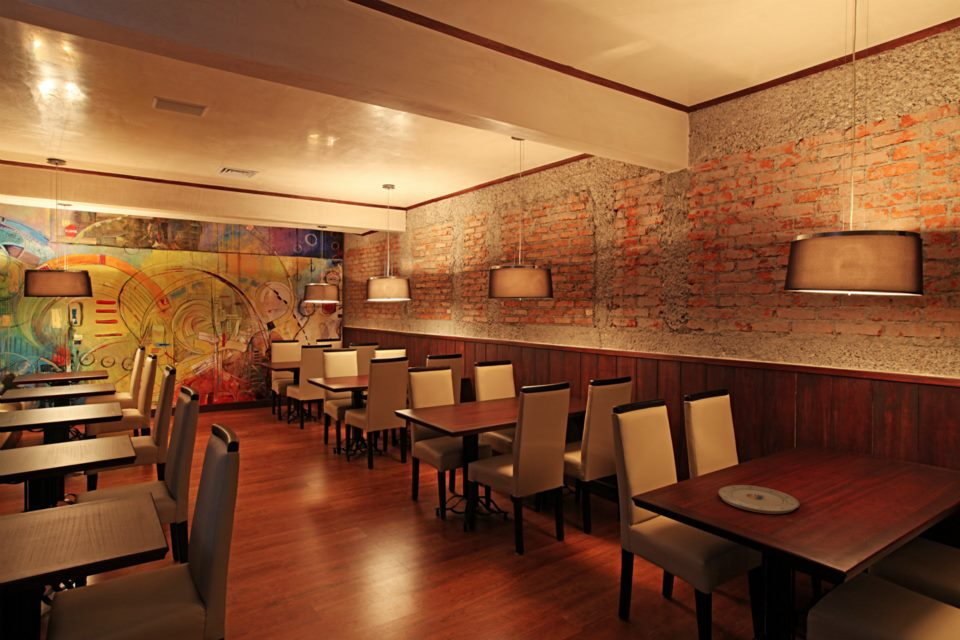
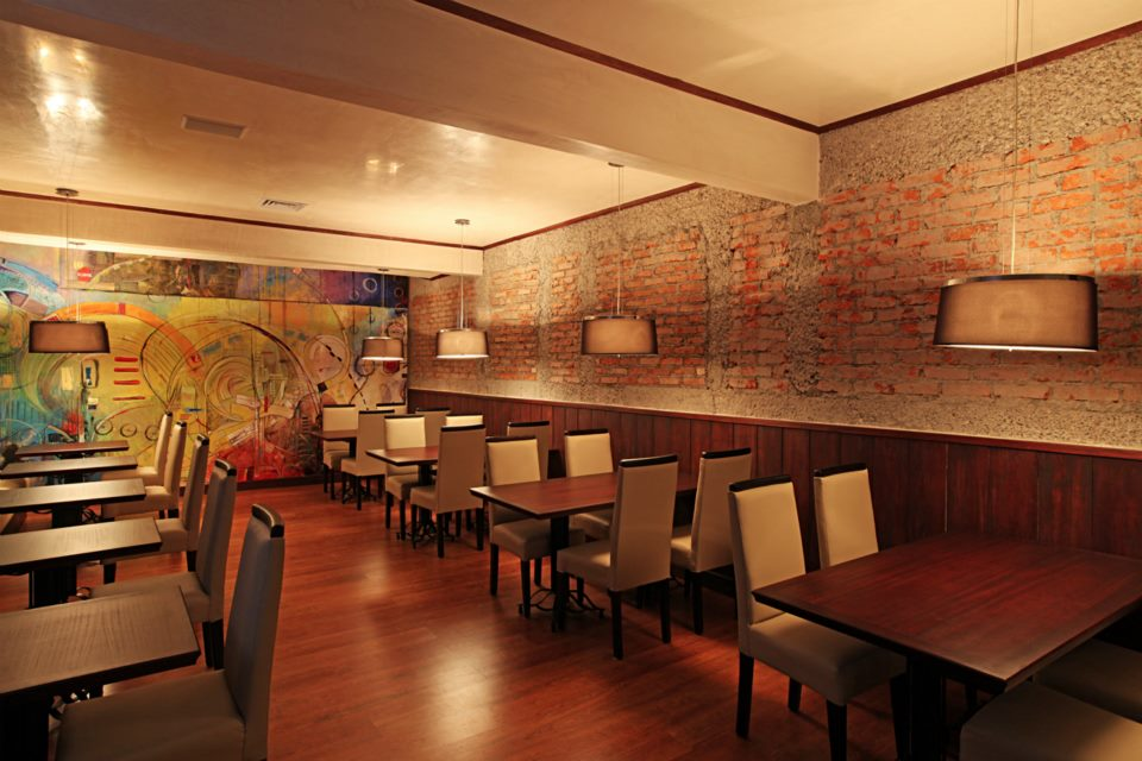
- plate (757, 499)
